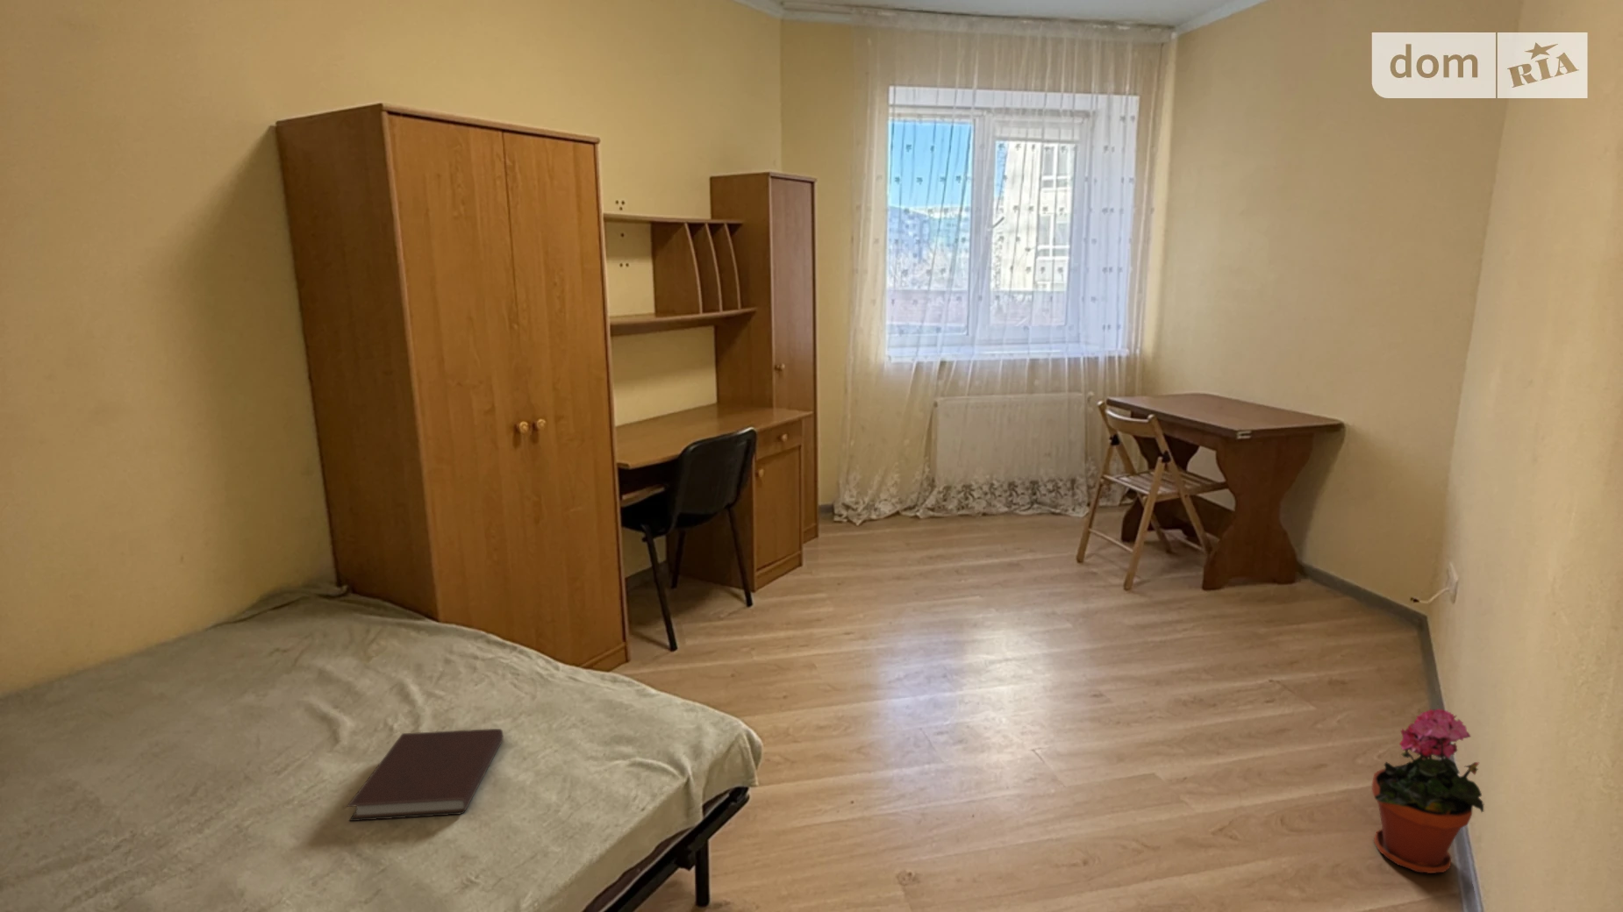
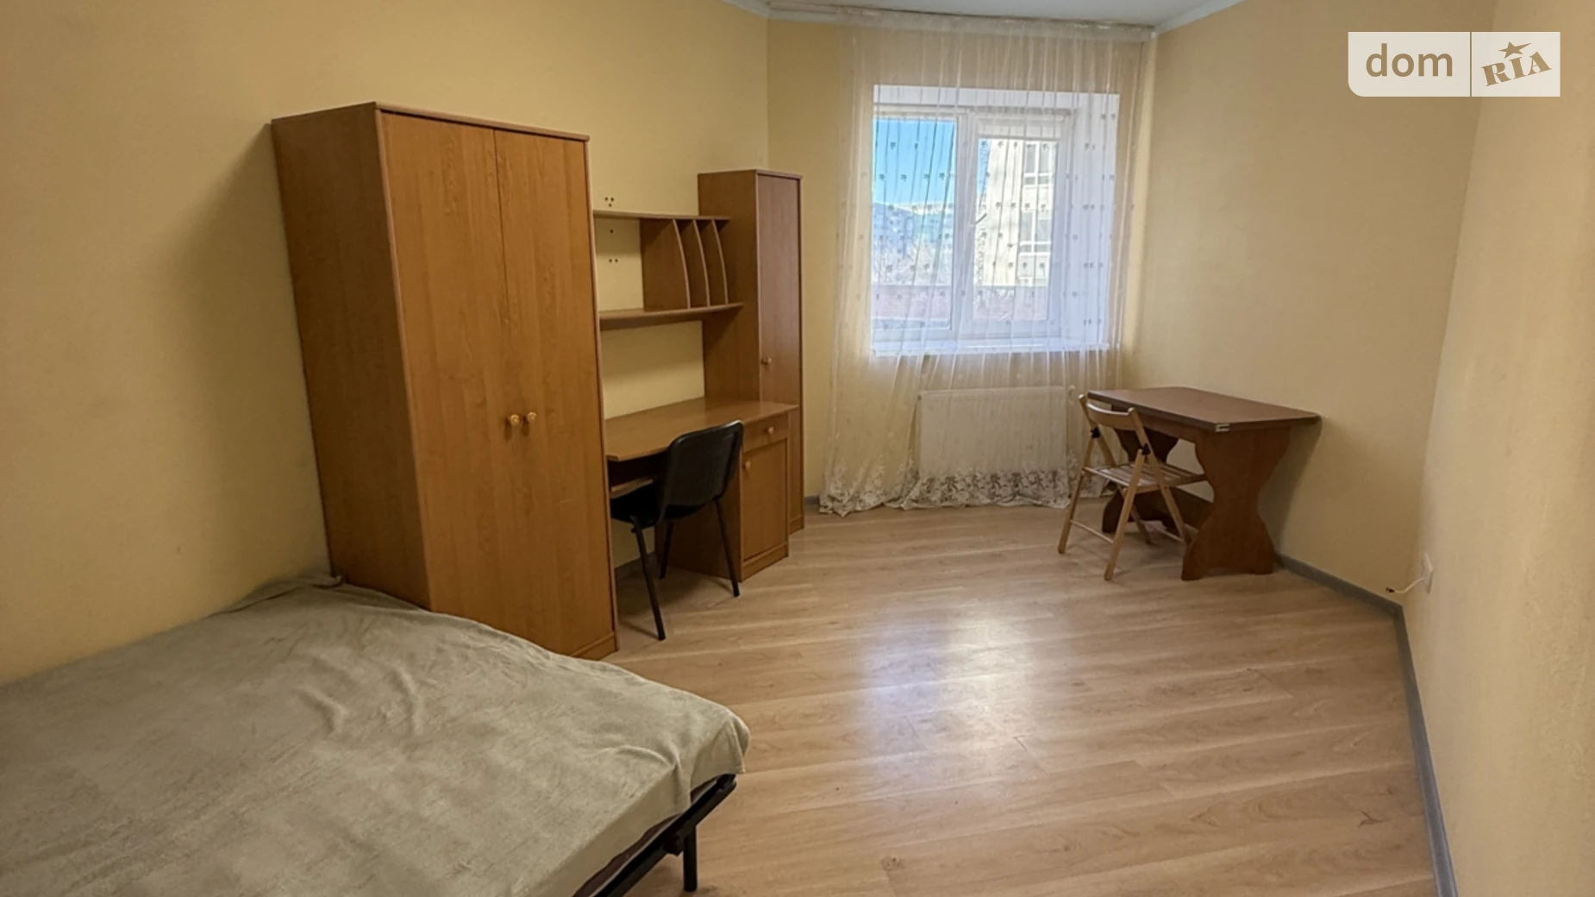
- notebook (431, 771)
- potted plant (1427, 782)
